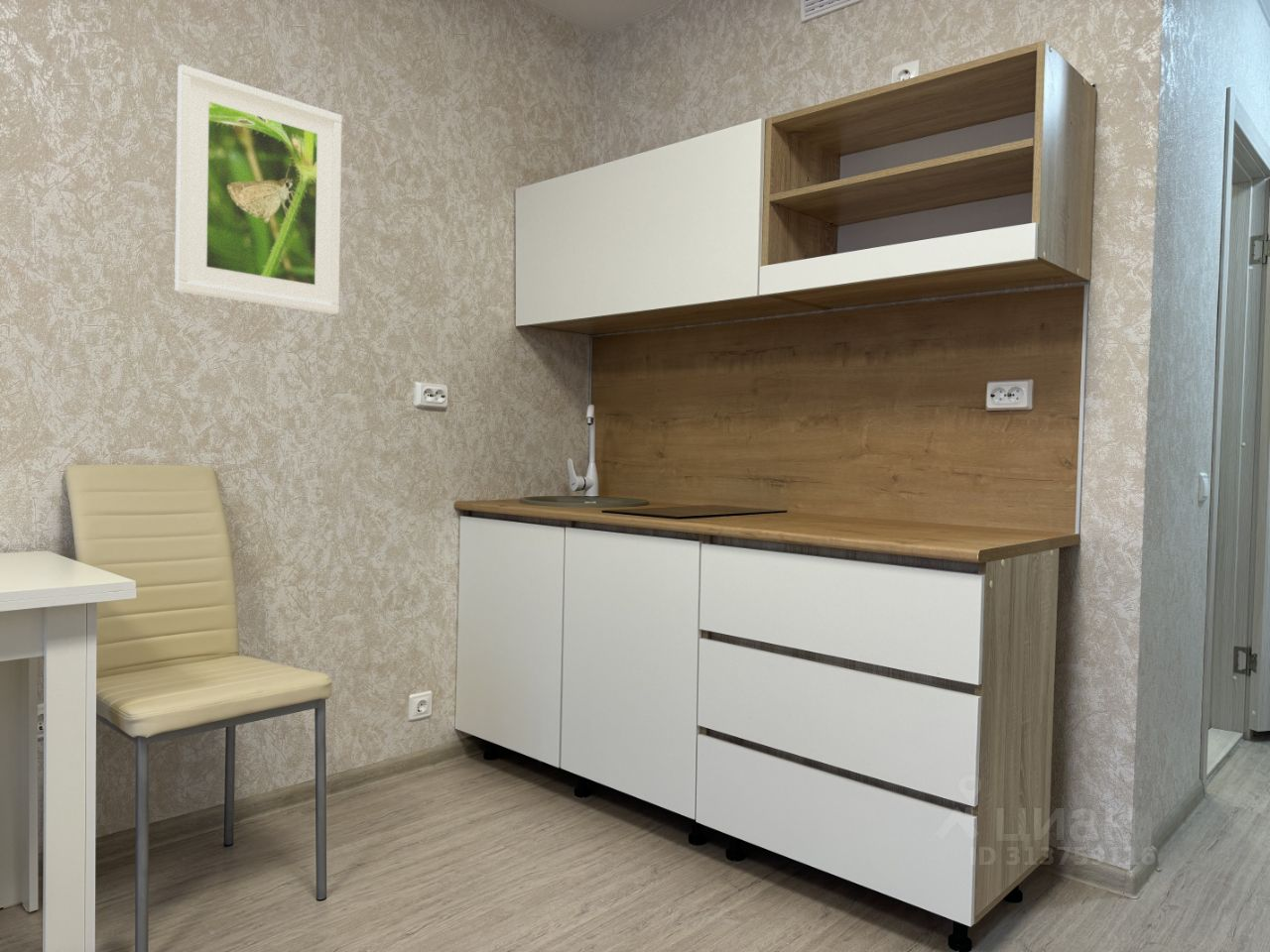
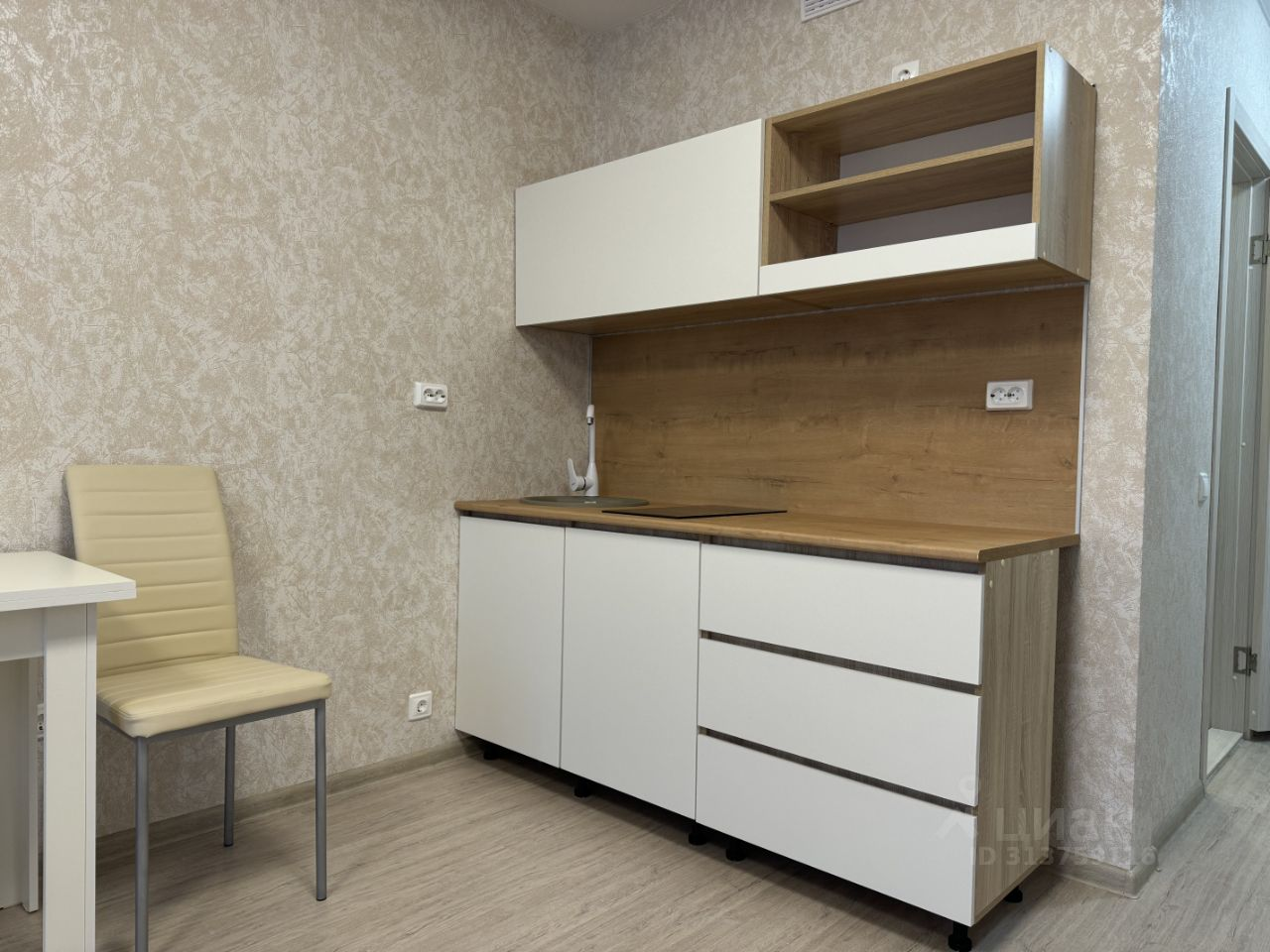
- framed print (263, 197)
